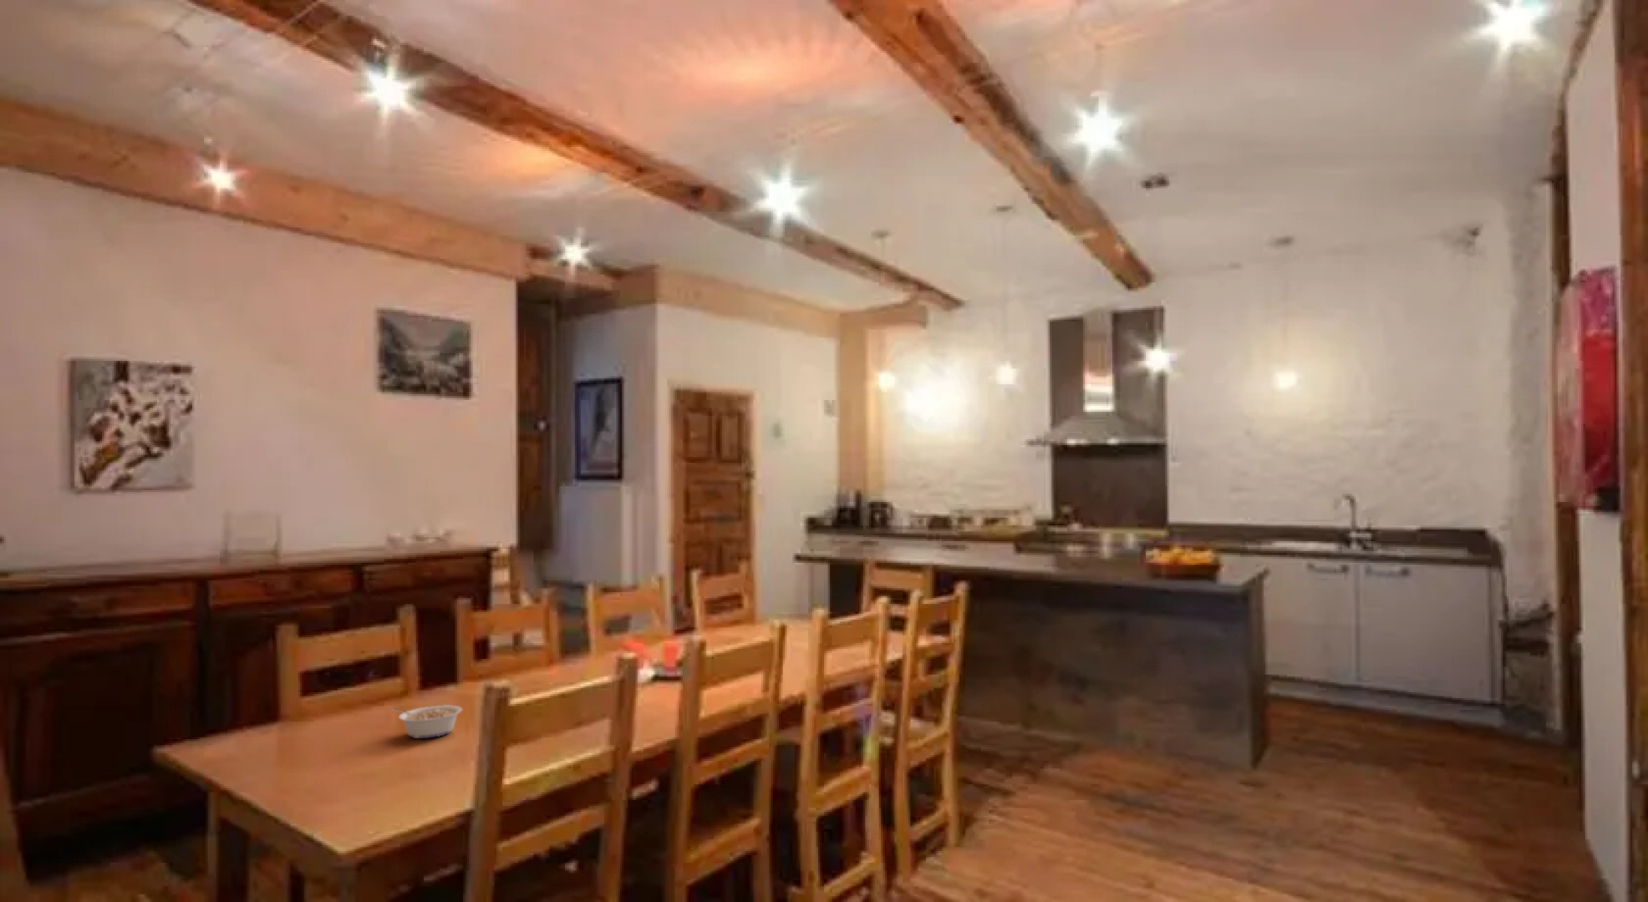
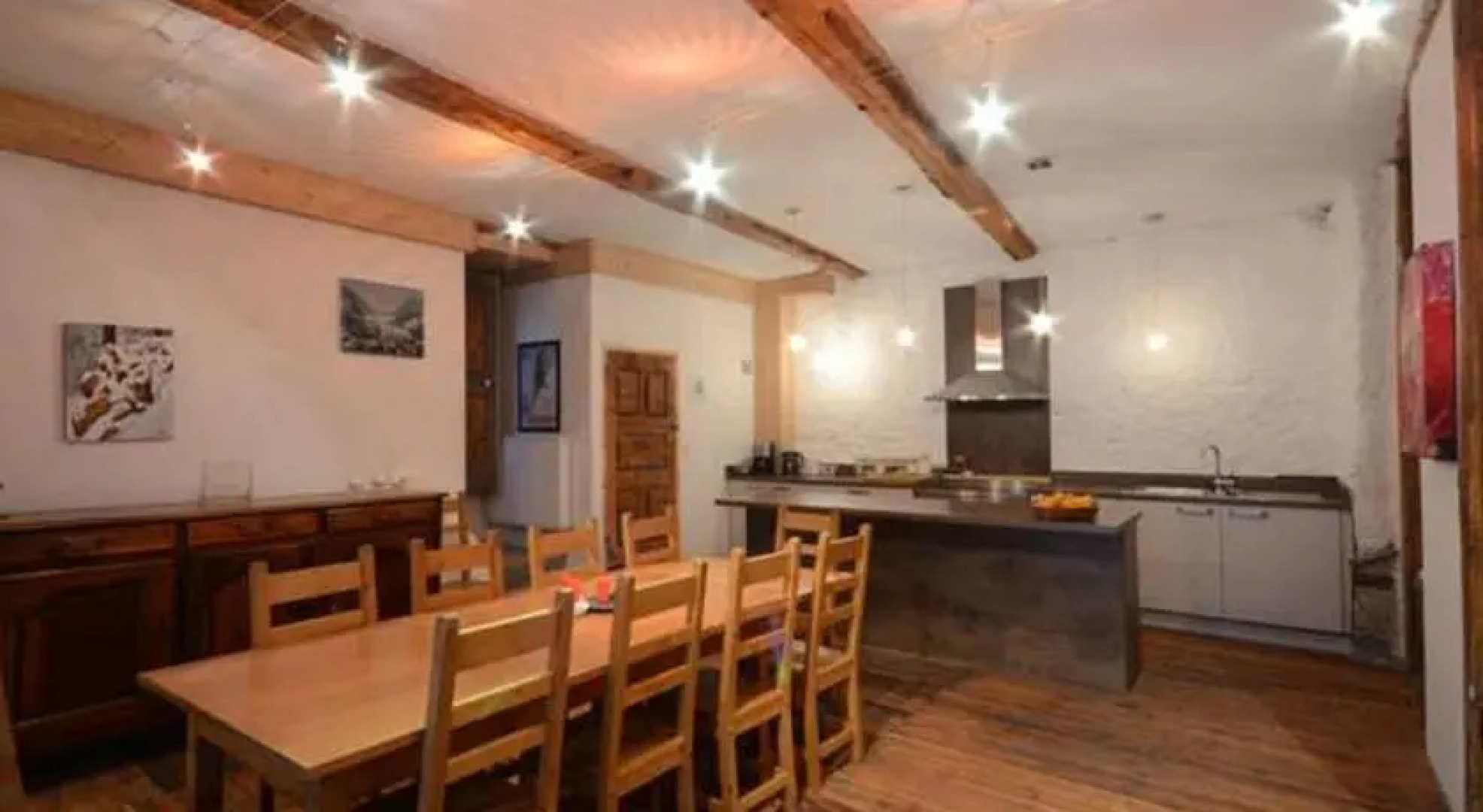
- legume (428, 721)
